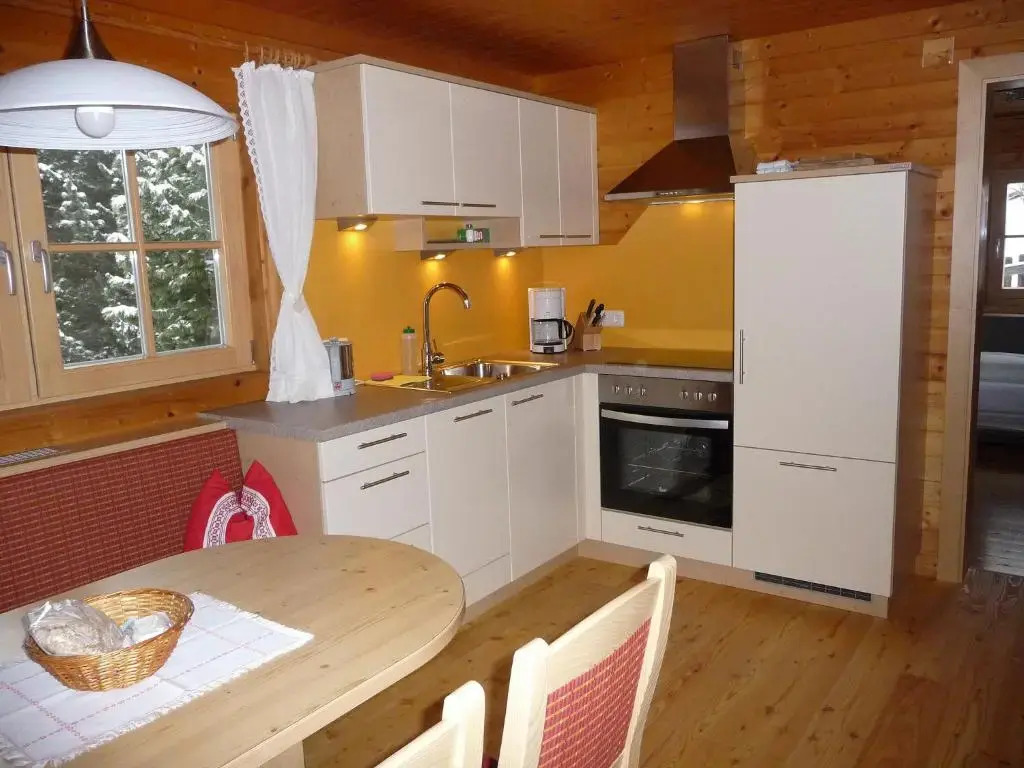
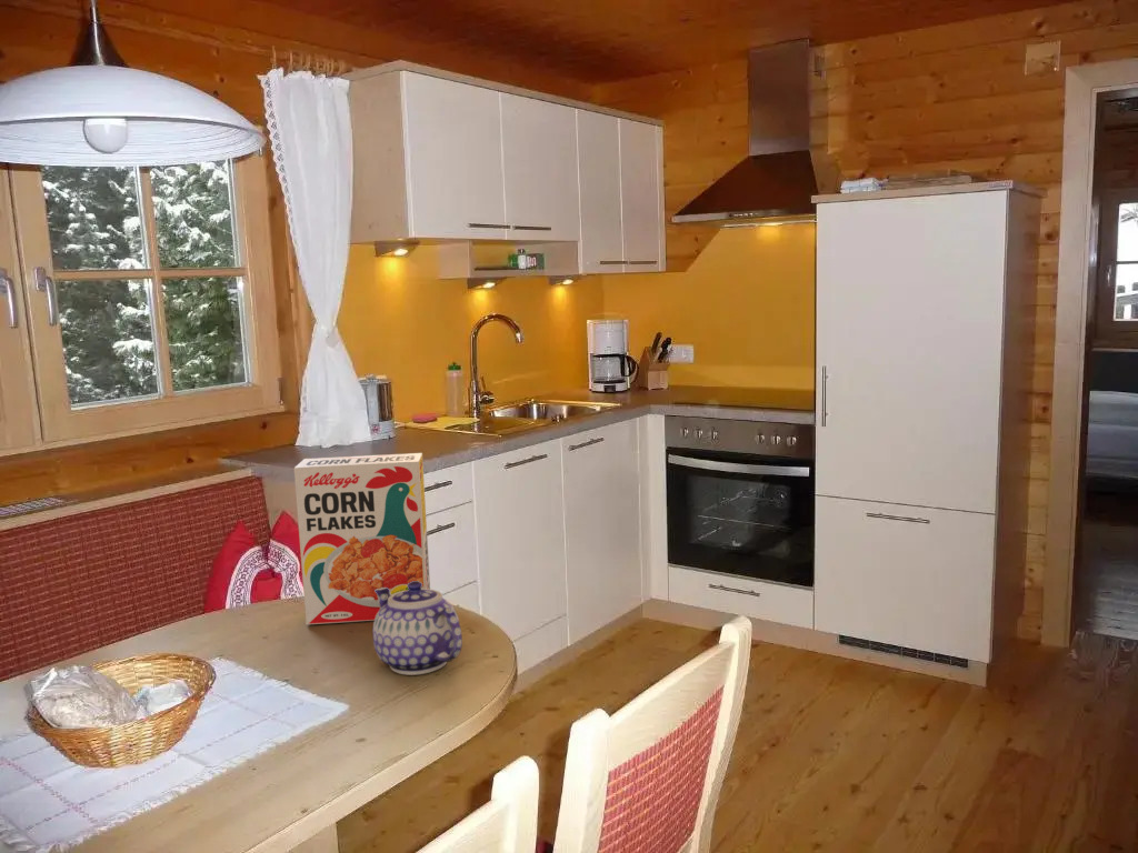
+ cereal box (365, 536)
+ teapot (416, 622)
